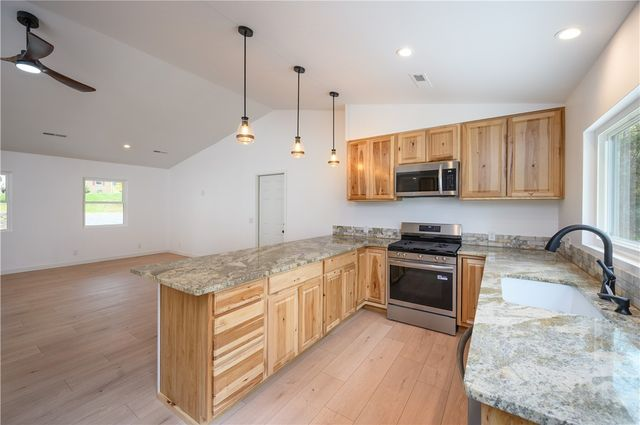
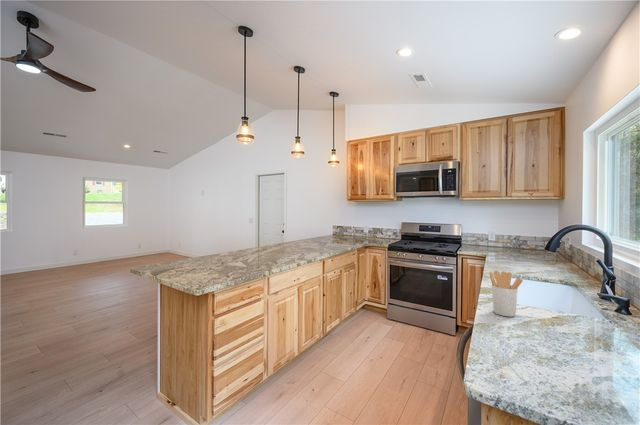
+ utensil holder (503, 291)
